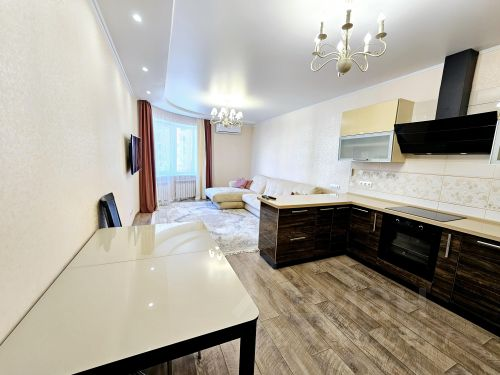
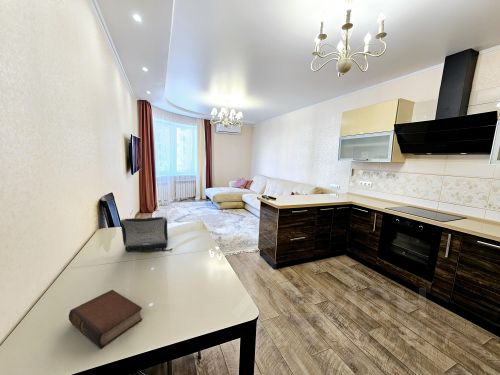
+ laptop (148, 229)
+ book (106, 315)
